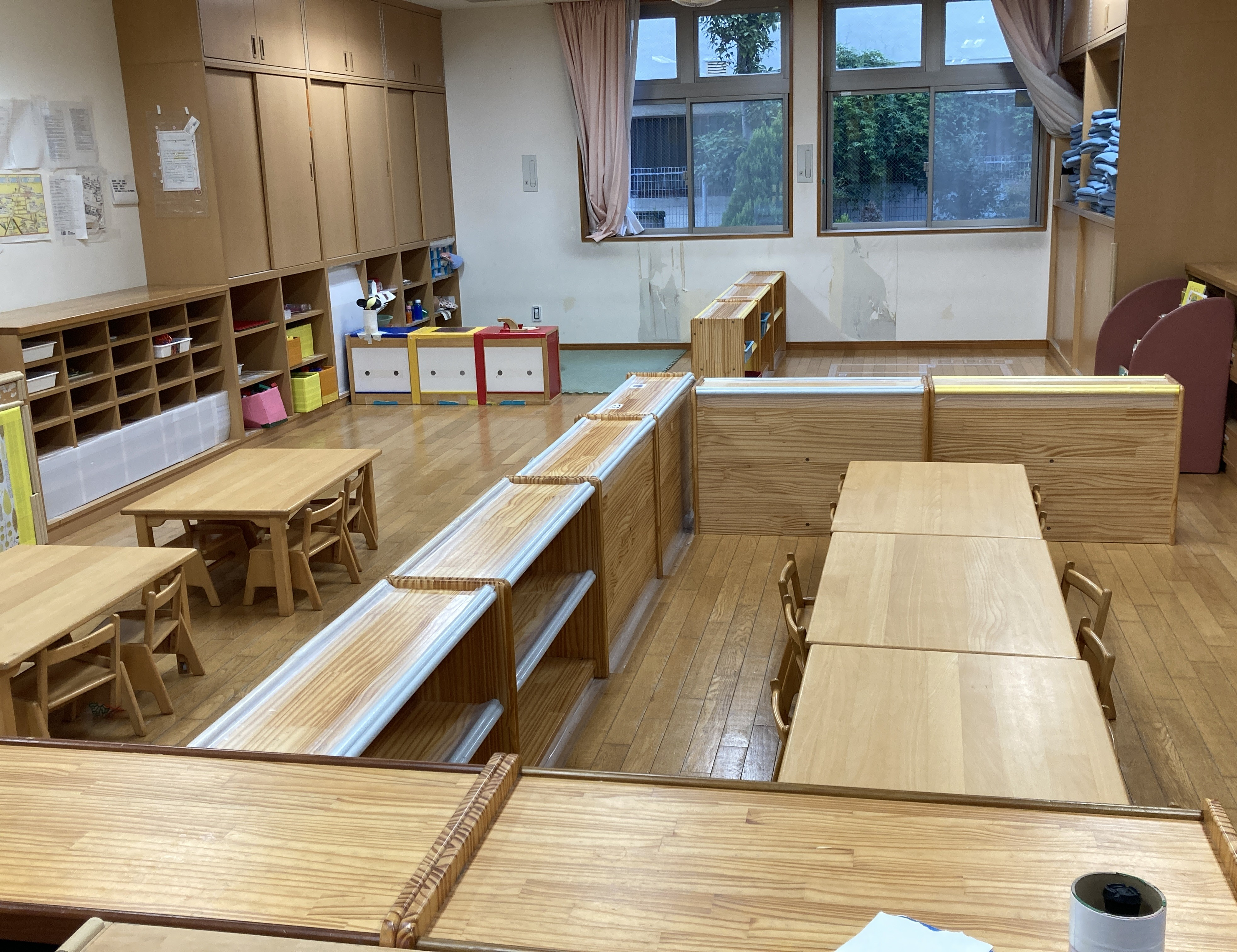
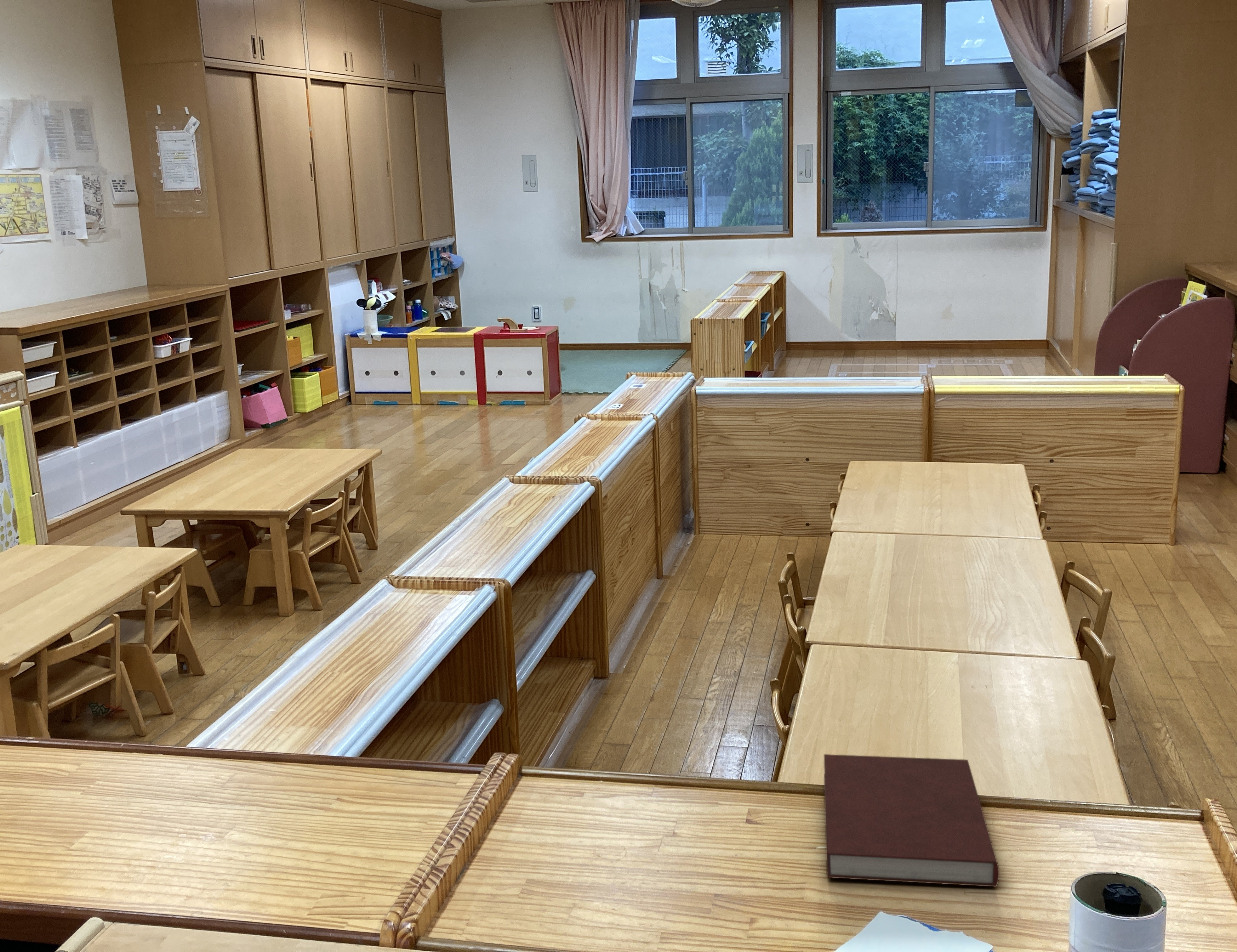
+ notebook (903, 814)
